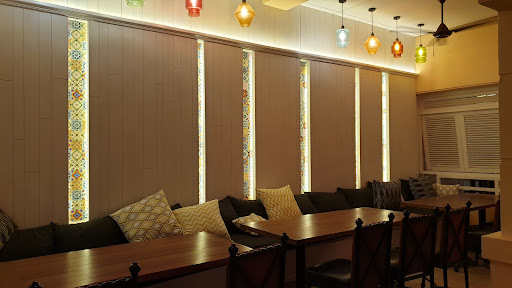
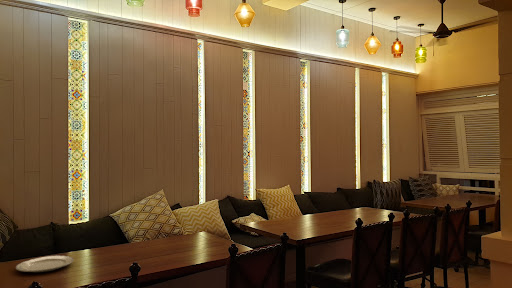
+ chinaware (45, 264)
